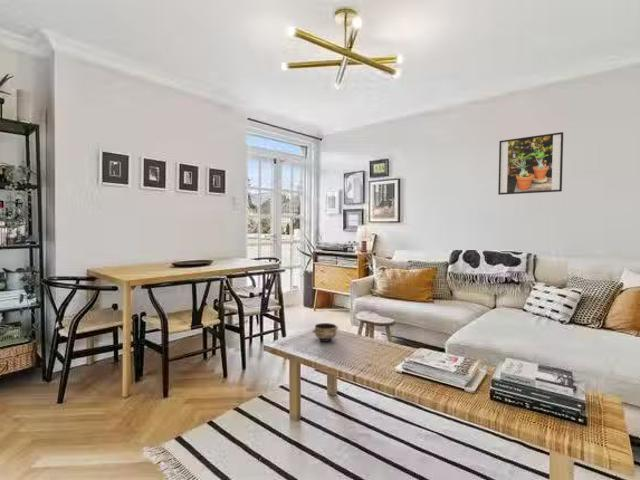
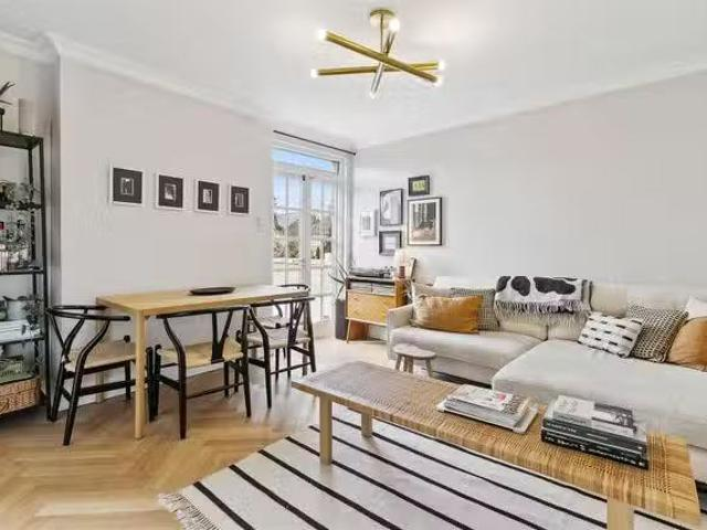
- ceramic bowl (325, 332)
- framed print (529, 165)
